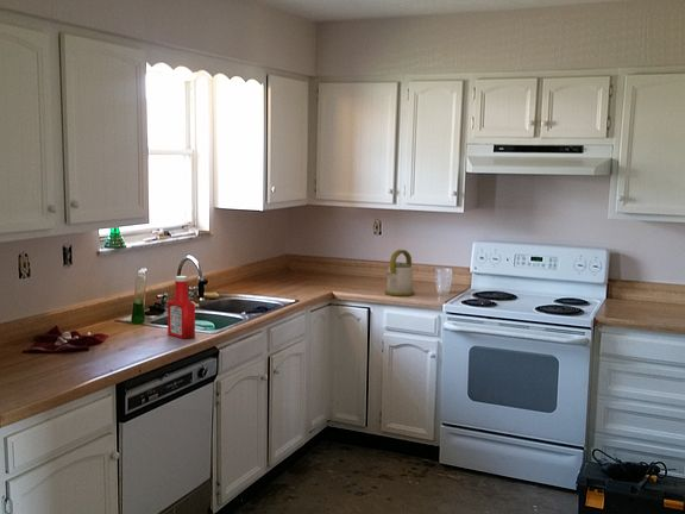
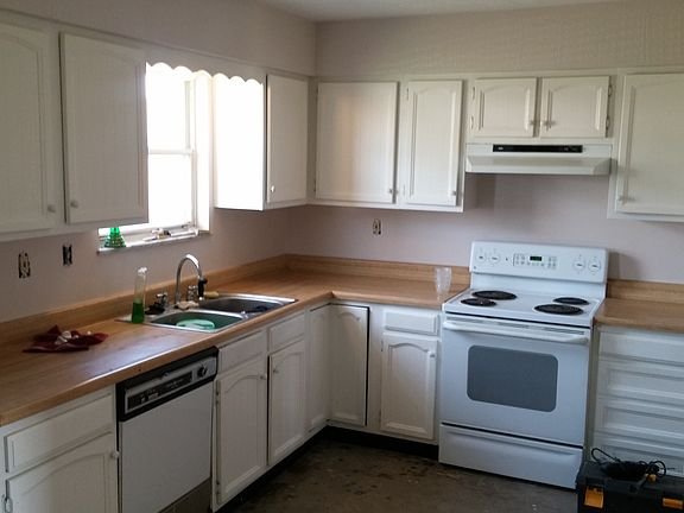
- kettle (398, 271)
- soap bottle (181, 306)
